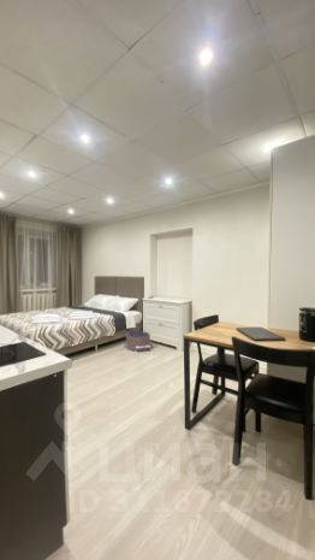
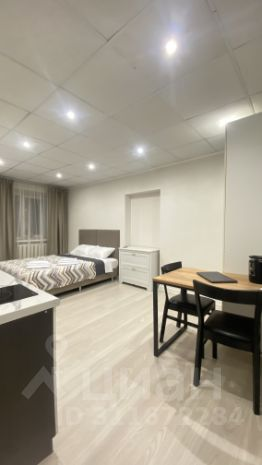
- pouf (139, 340)
